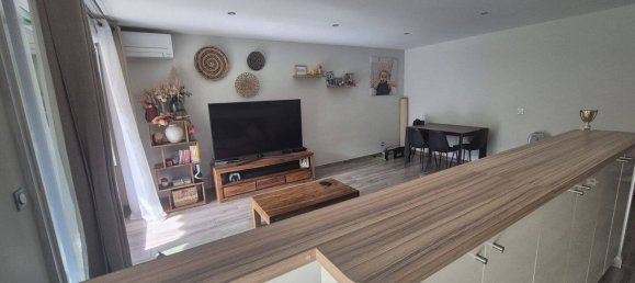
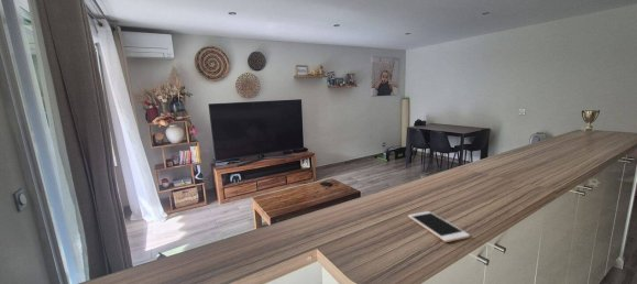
+ cell phone (436, 225)
